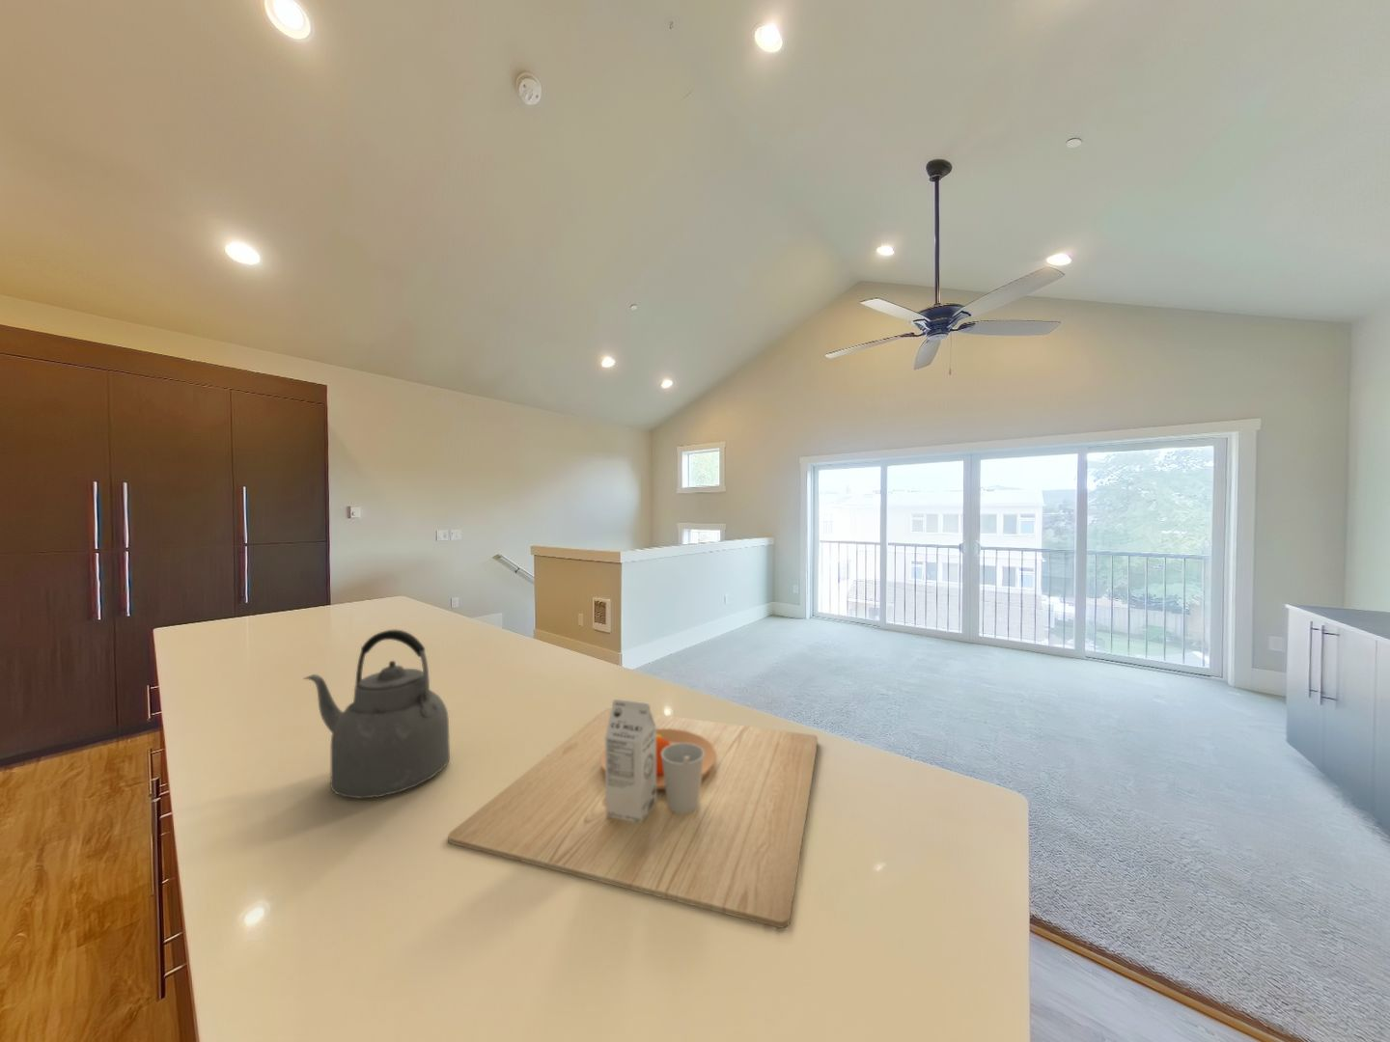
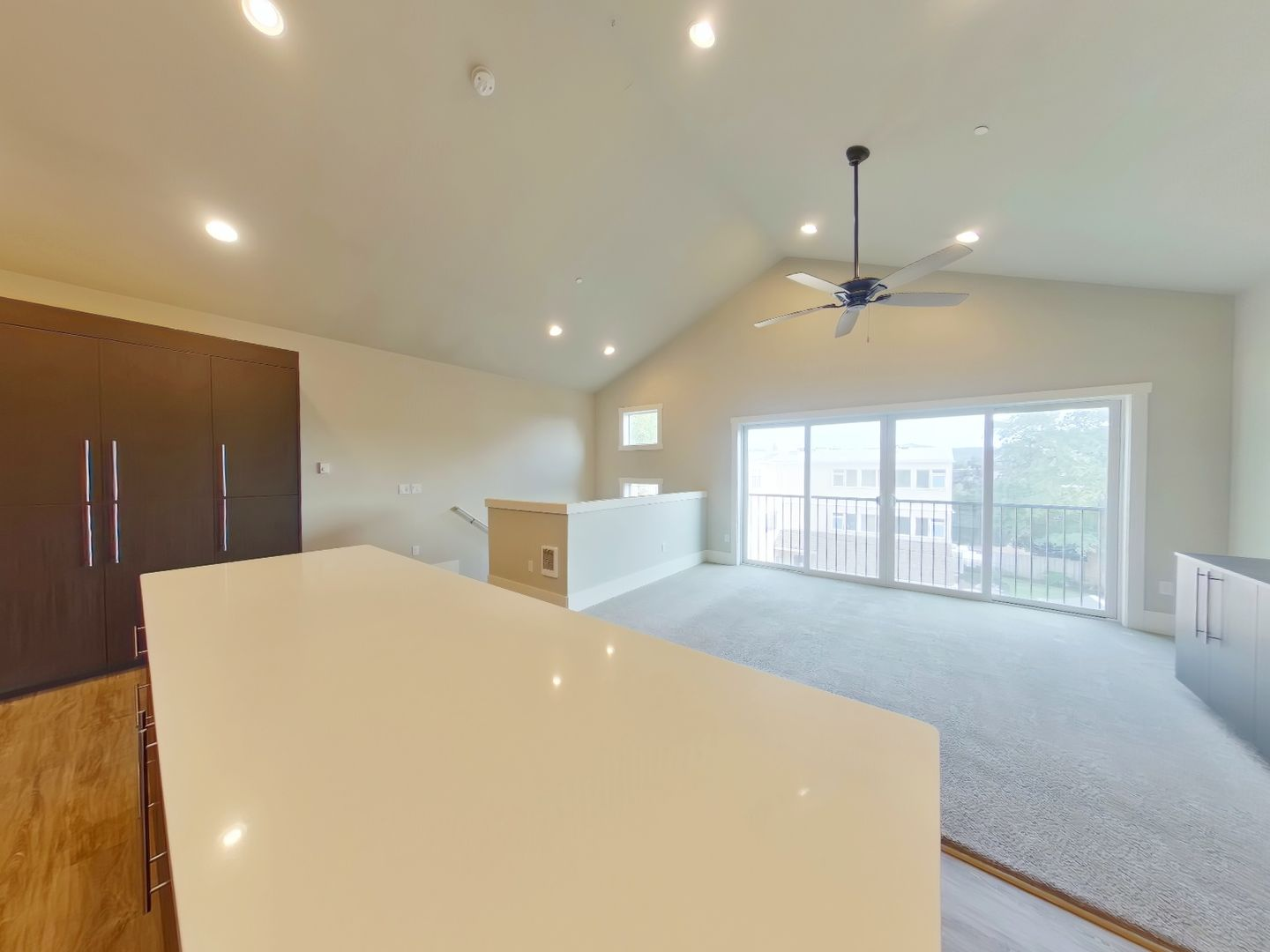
- kettle (371, 699)
- cutting board (665, 730)
